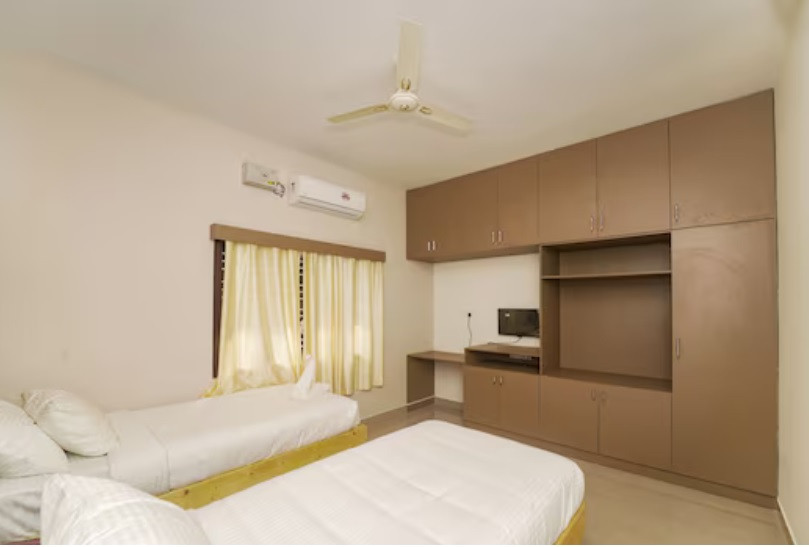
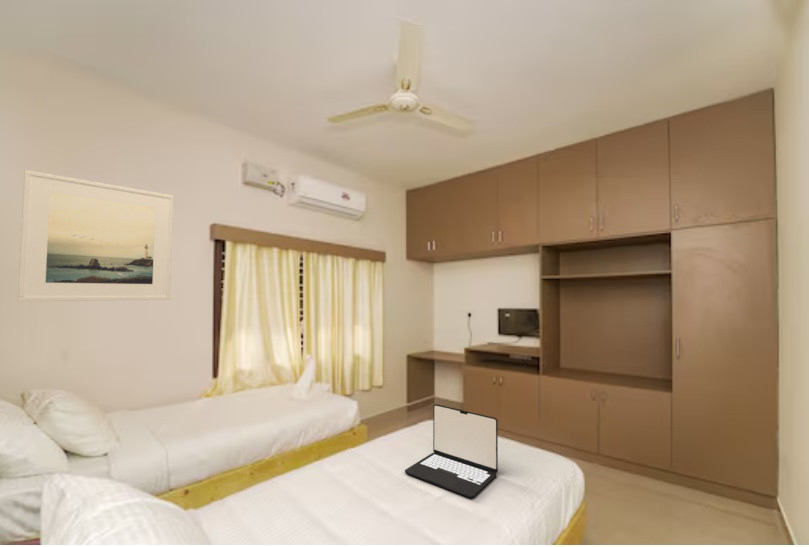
+ laptop (450, 445)
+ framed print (105, 242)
